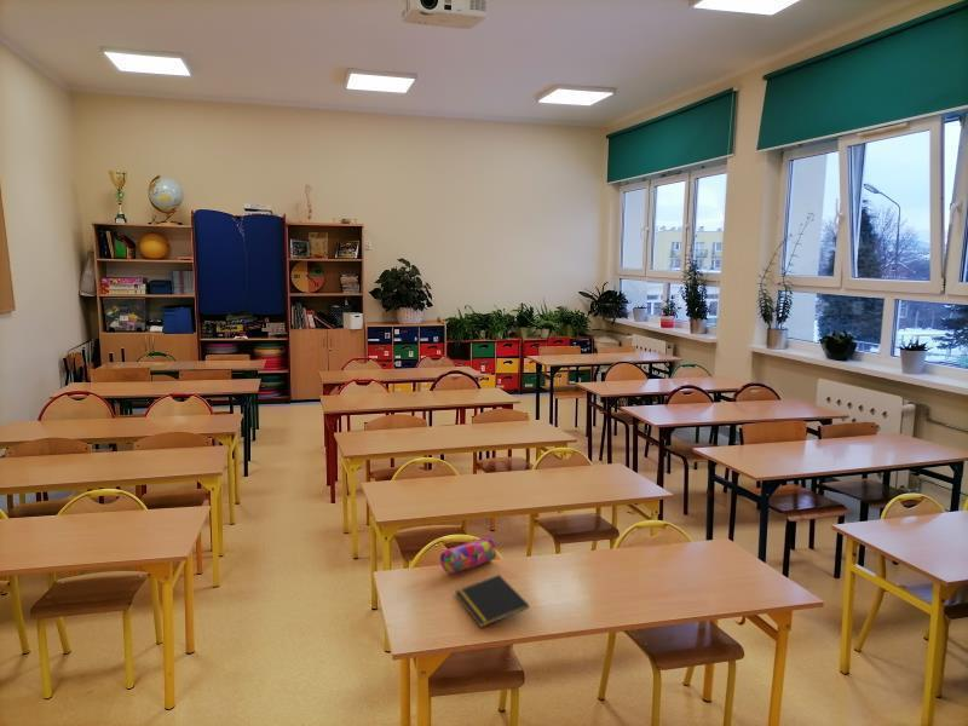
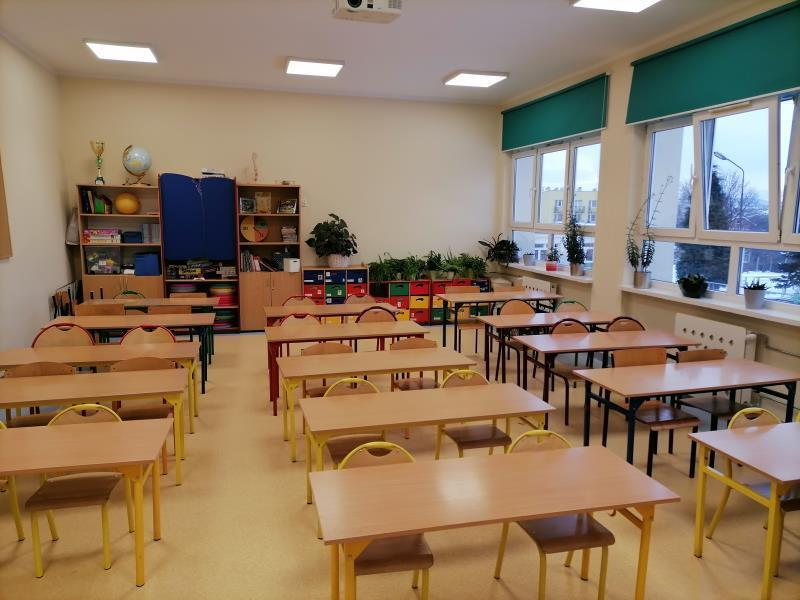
- notepad (490, 599)
- pencil case (468, 554)
